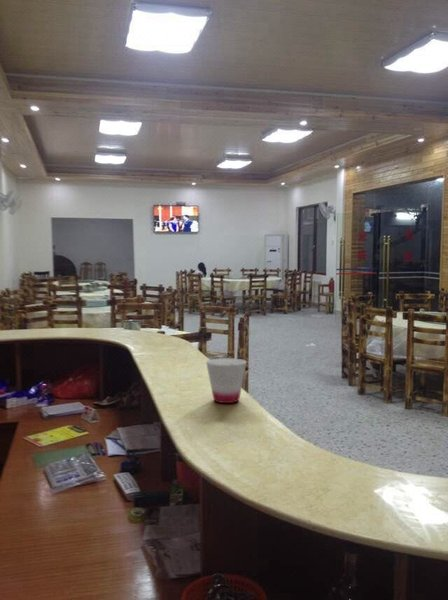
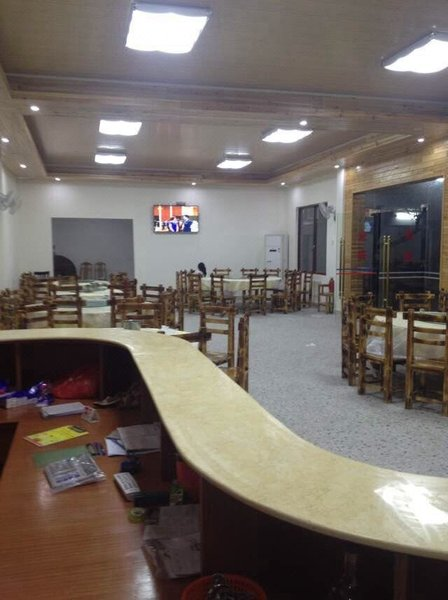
- cup (226, 380)
